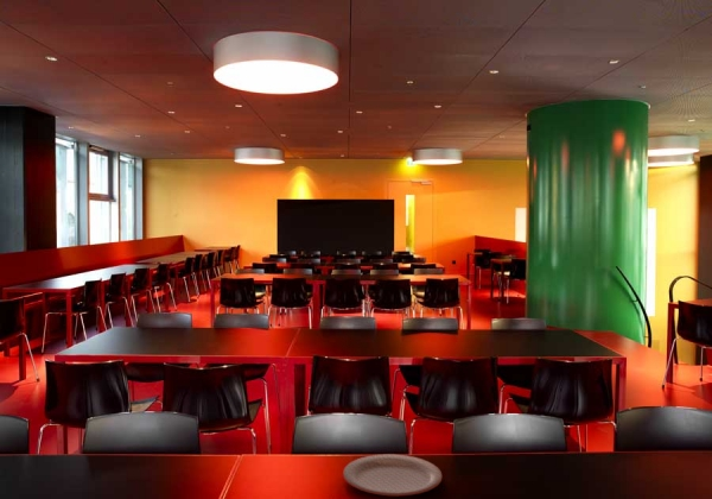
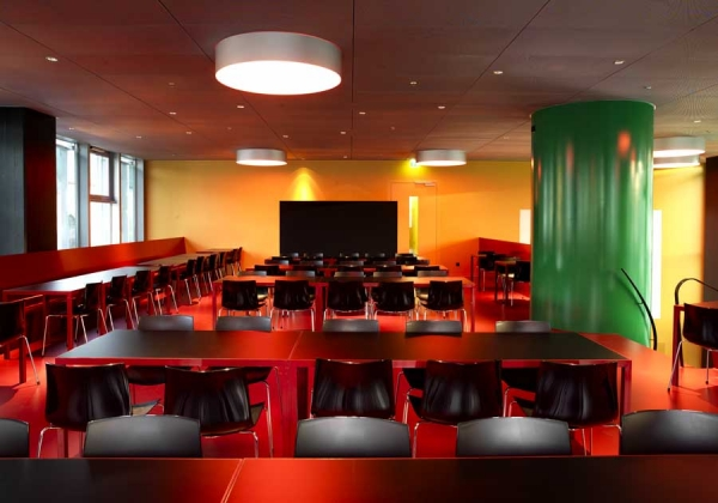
- plate (392, 476)
